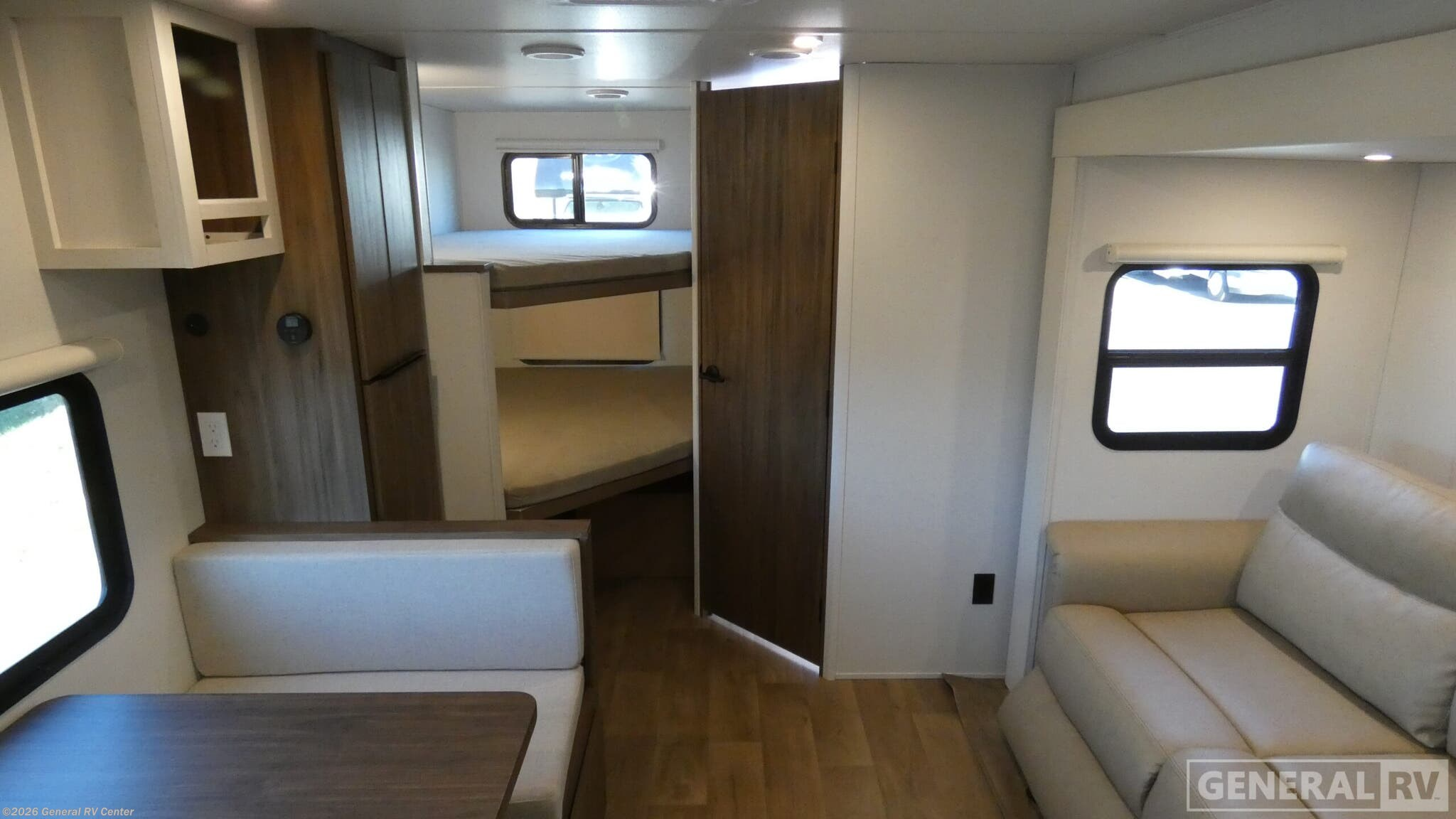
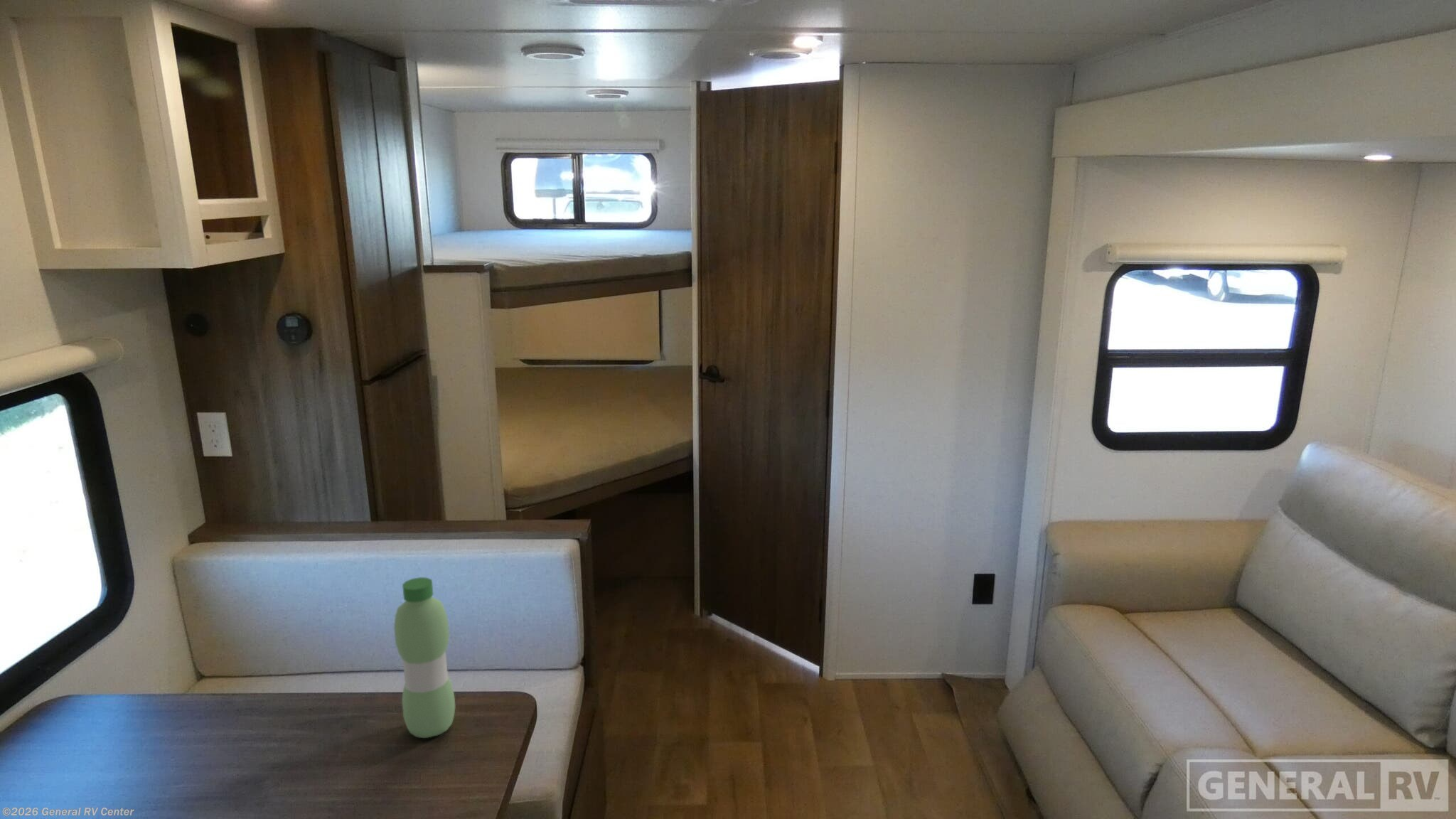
+ water bottle (424, 657)
